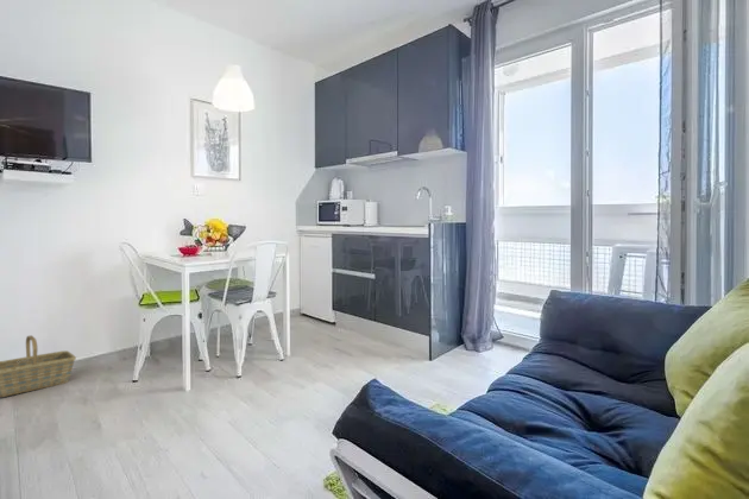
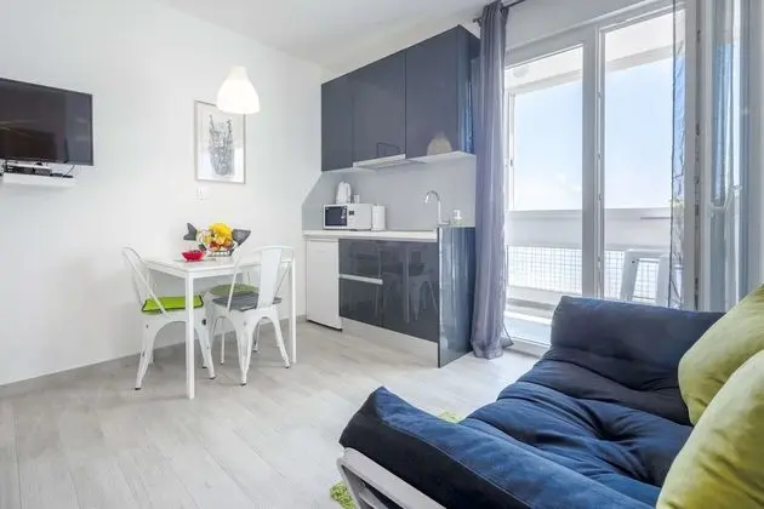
- basket (31, 361)
